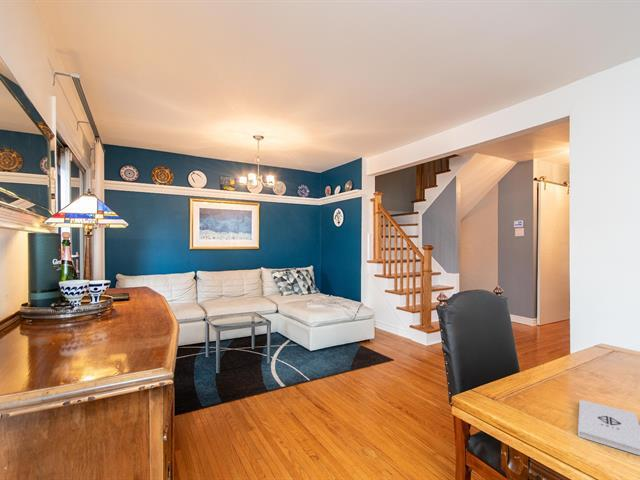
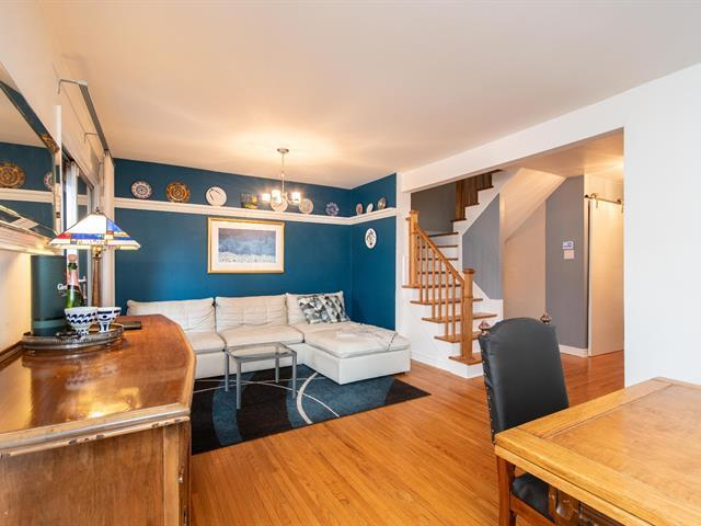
- notepad (608, 424)
